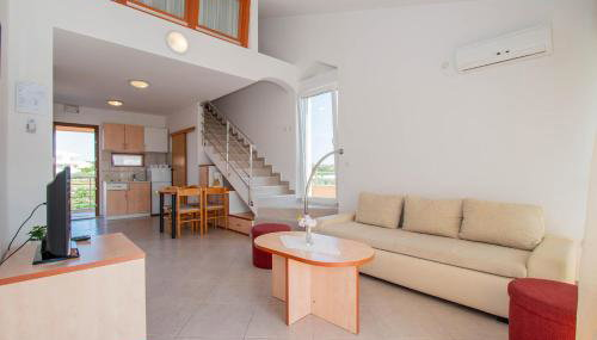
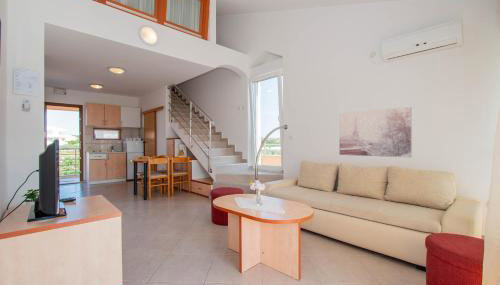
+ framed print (372, 133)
